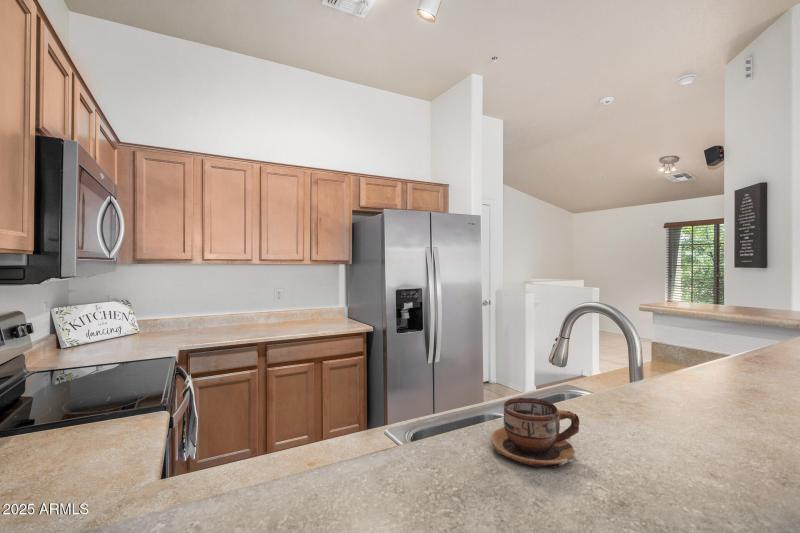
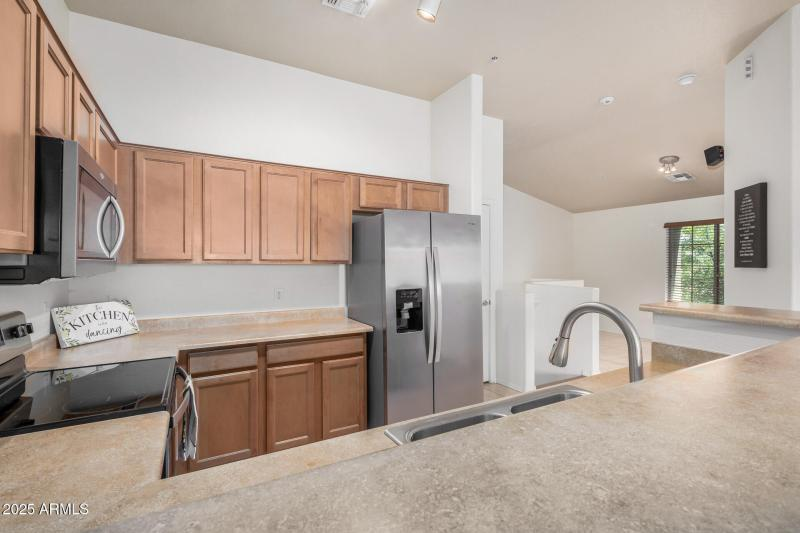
- cup (534, 428)
